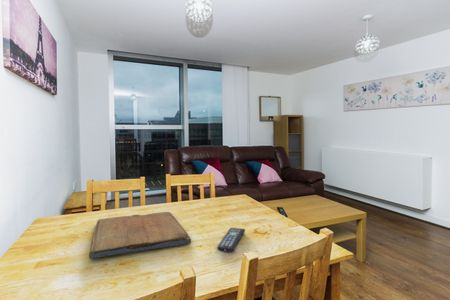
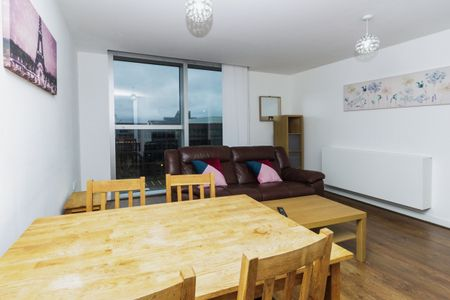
- remote control (232, 238)
- religious icon (139, 229)
